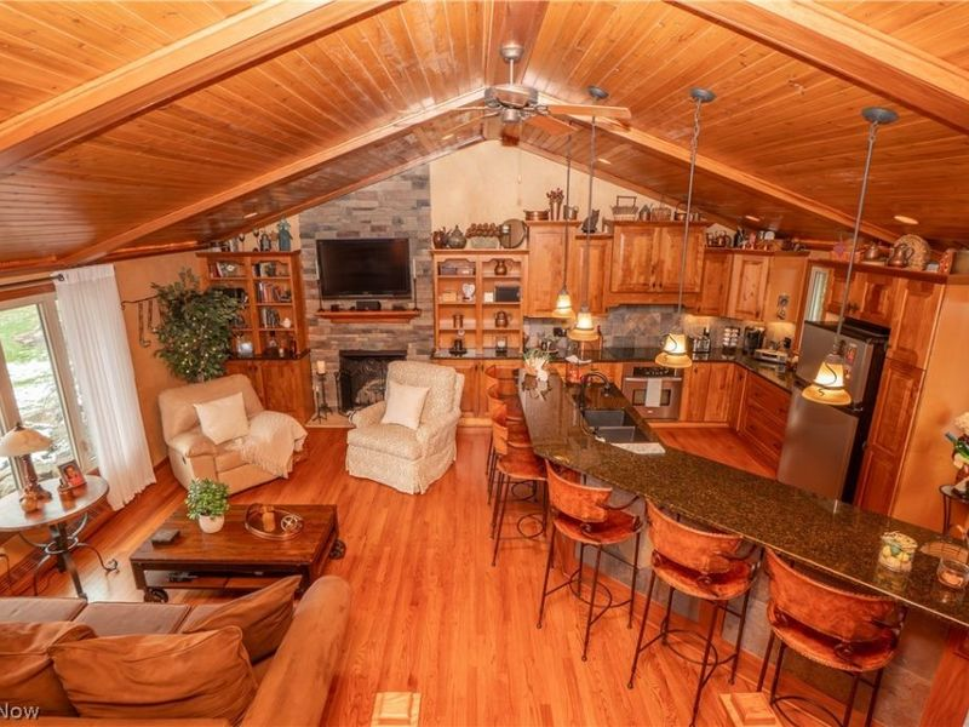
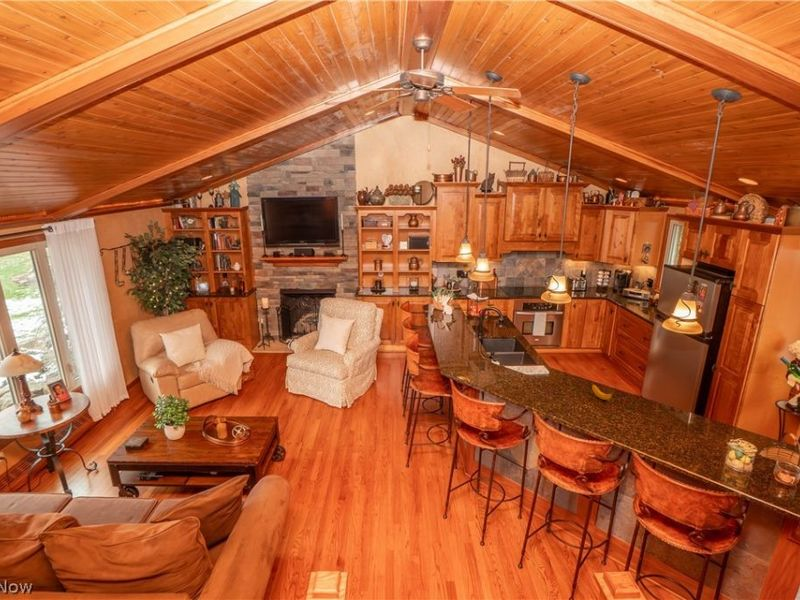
+ banana (601, 392)
